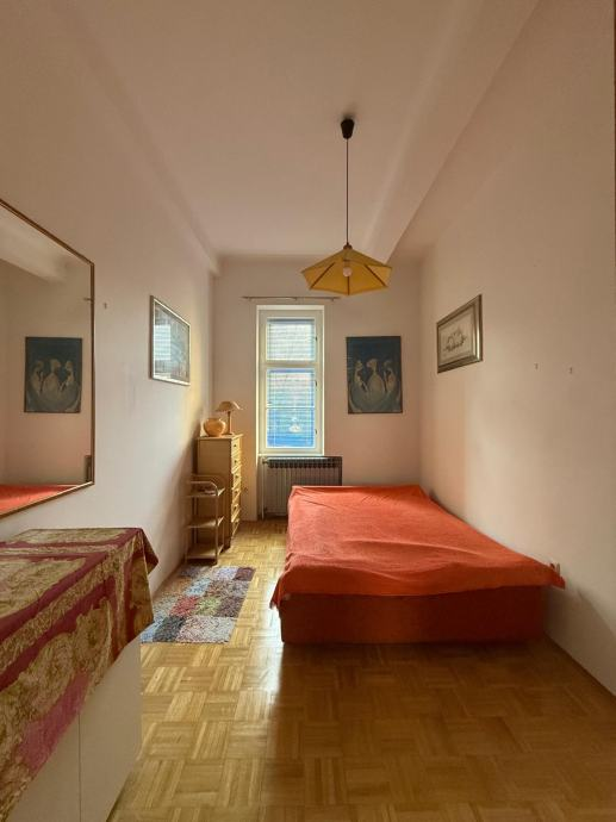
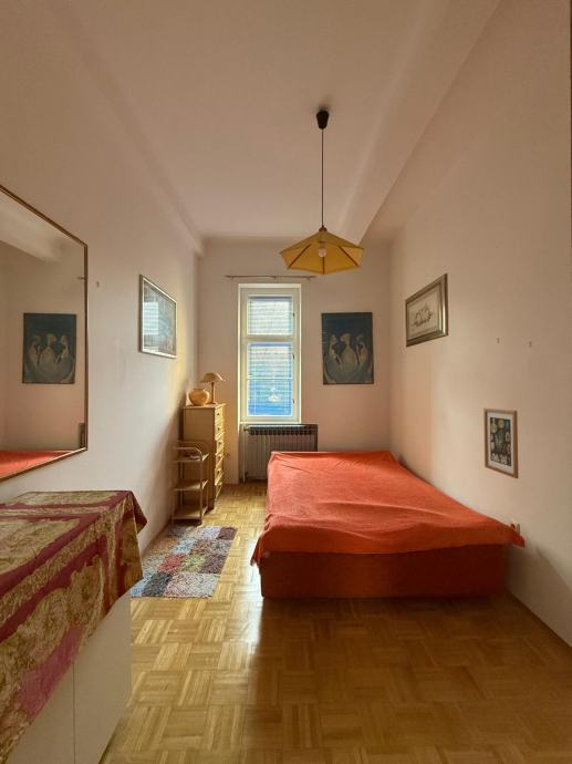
+ wall art (499, 441)
